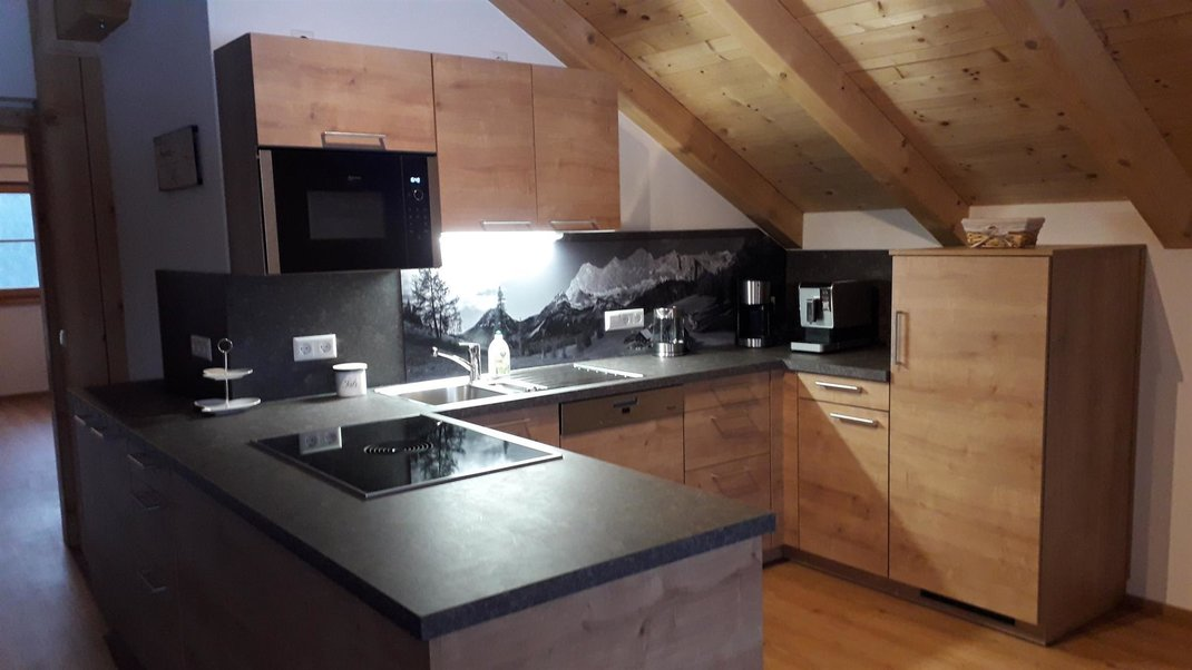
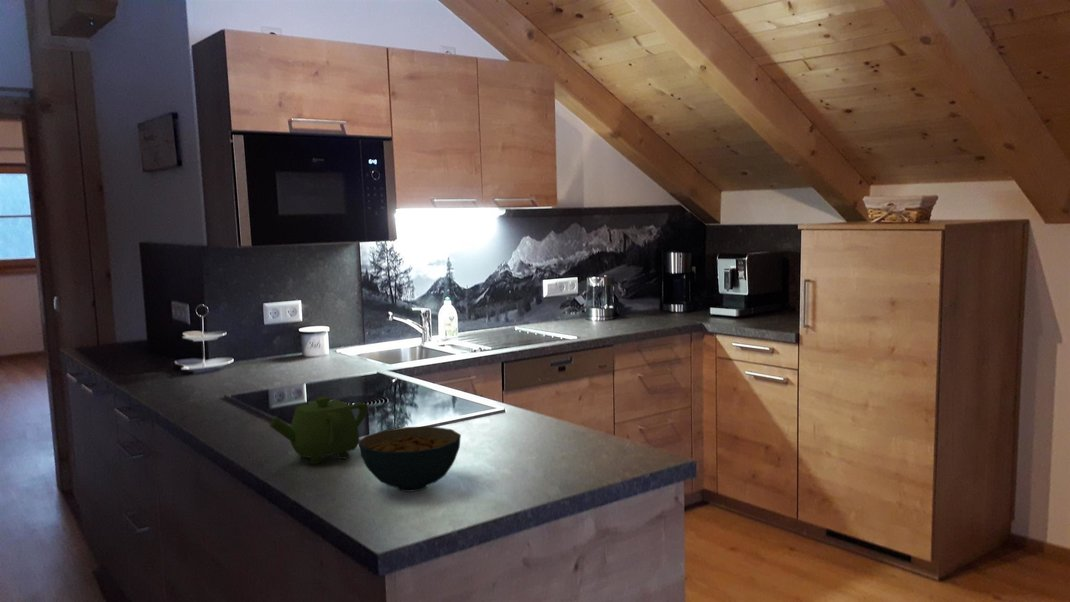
+ teapot (320, 427)
+ cereal bowl (411, 462)
